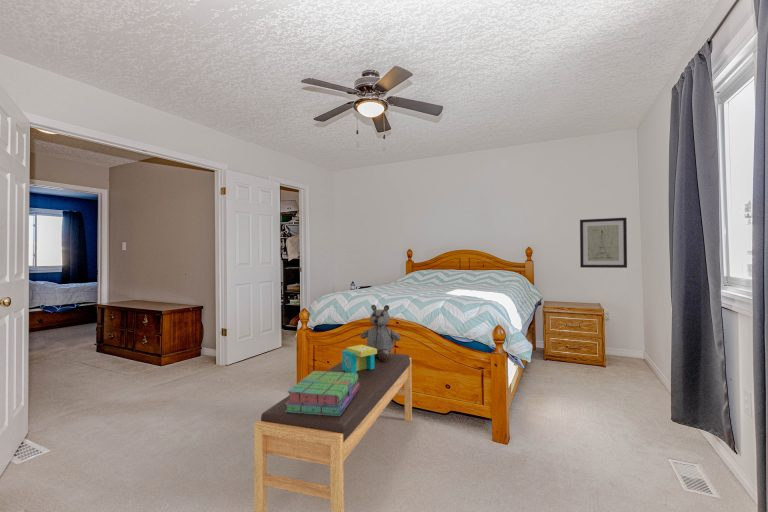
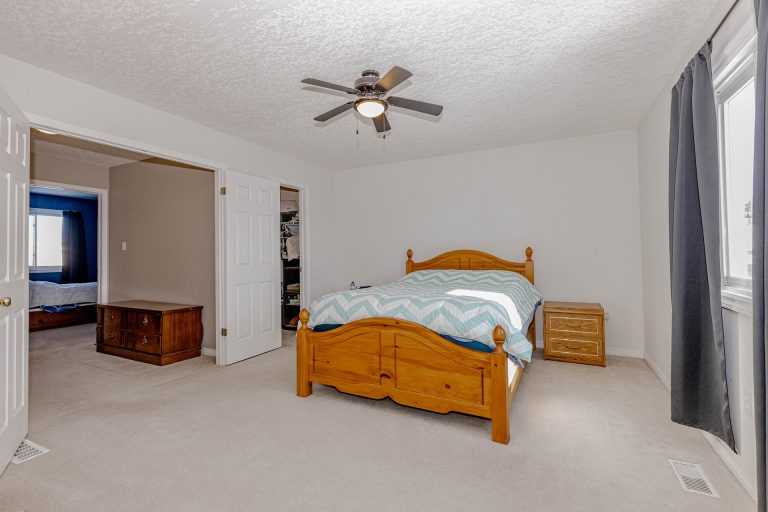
- decorative box (361, 359)
- stuffed bear (377, 331)
- bench (352, 418)
- wall art (602, 243)
- stack of books (325, 390)
